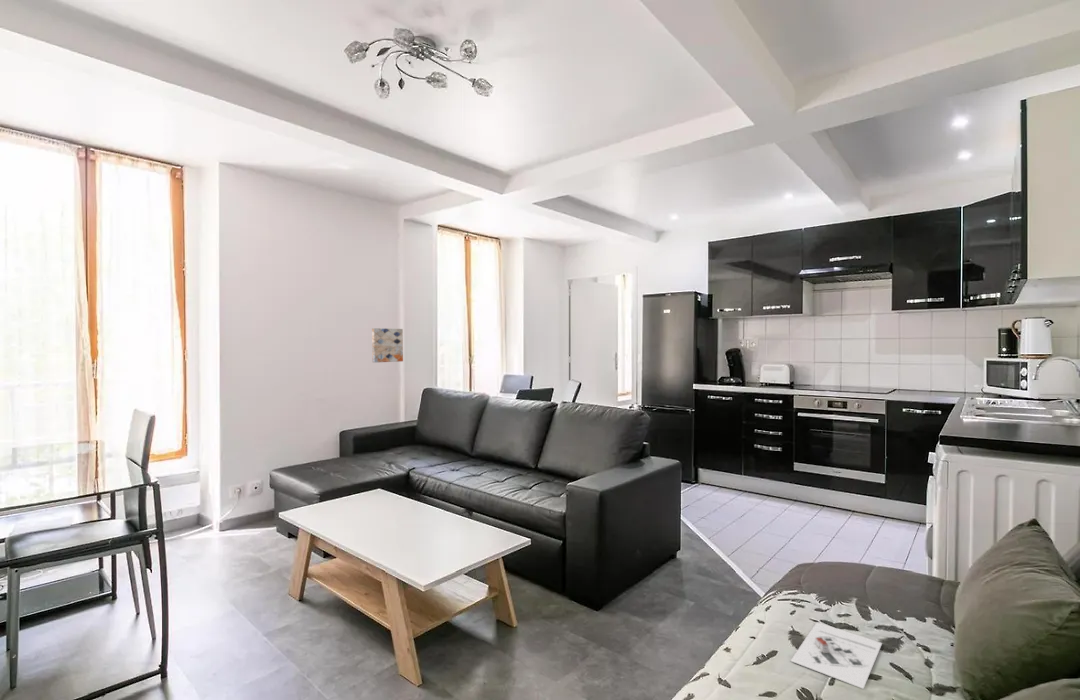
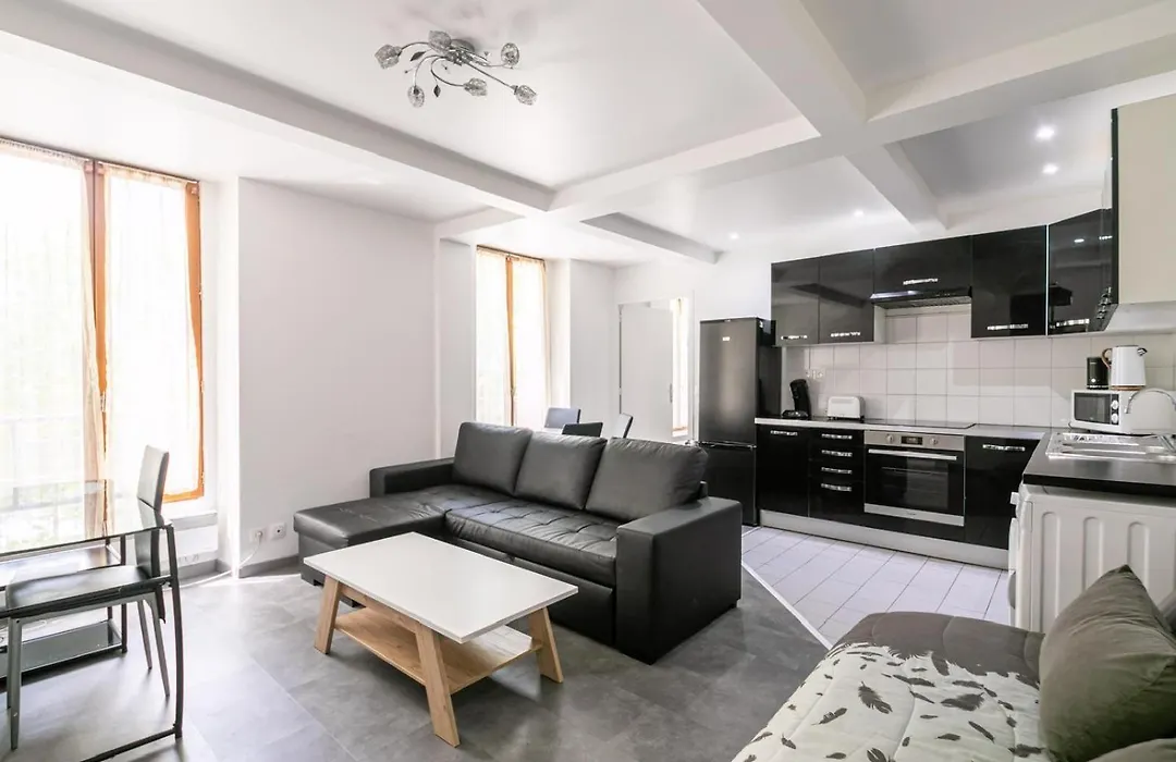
- wall art (387, 345)
- architectural model (837, 647)
